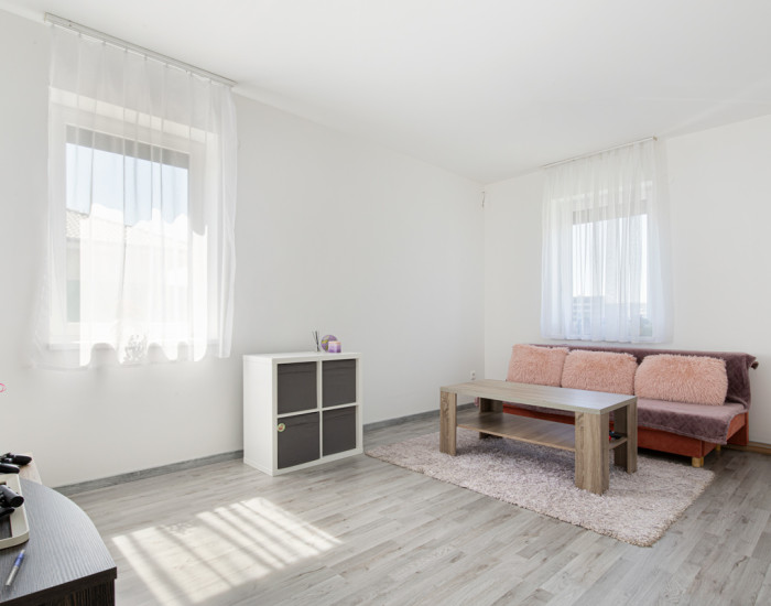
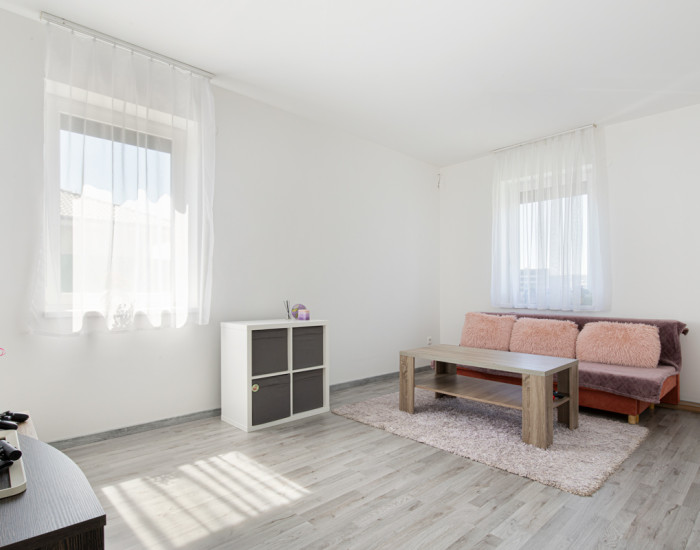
- pen (14, 567)
